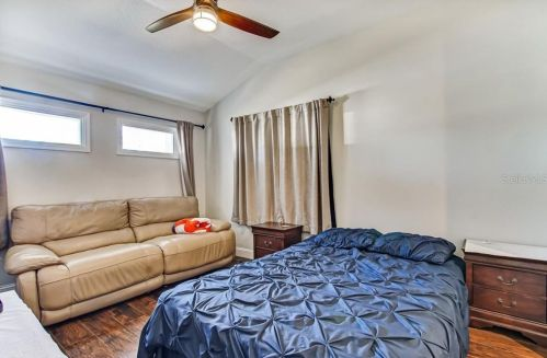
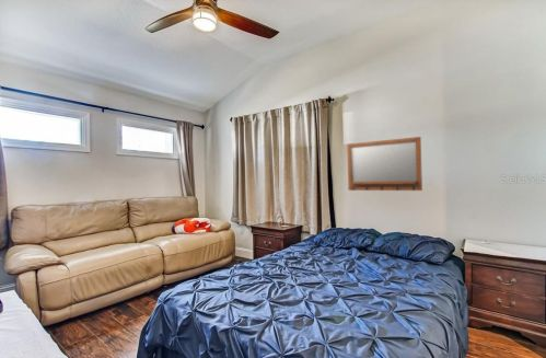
+ home mirror (381, 165)
